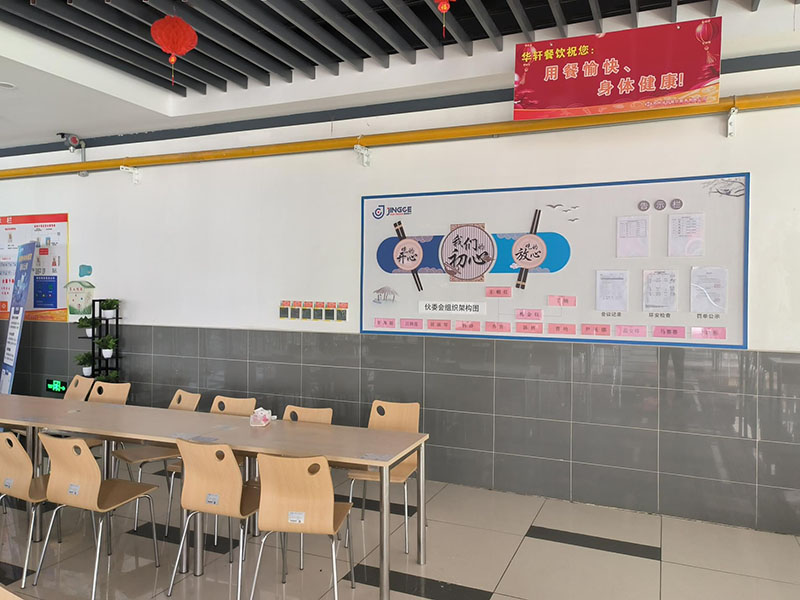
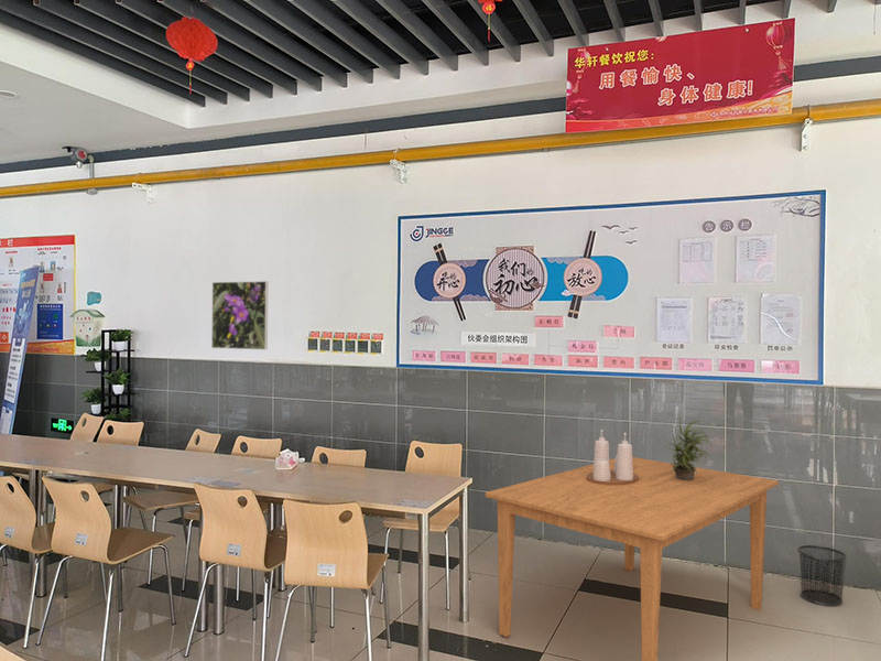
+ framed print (239, 315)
+ dining table (640, 553)
+ condiment set (616, 456)
+ potted plant (689, 448)
+ waste bin (820, 575)
